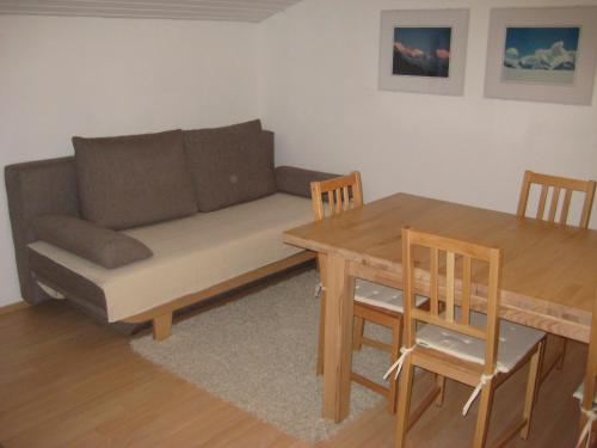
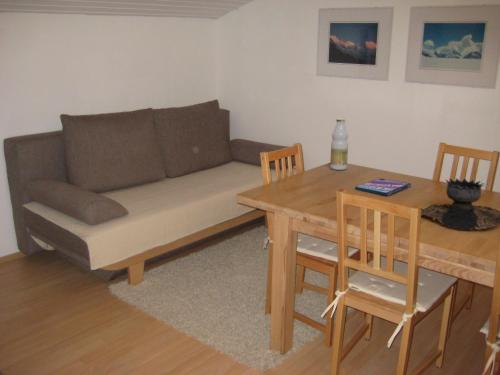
+ video game case (383, 186)
+ bottle (339, 144)
+ brazier (462, 199)
